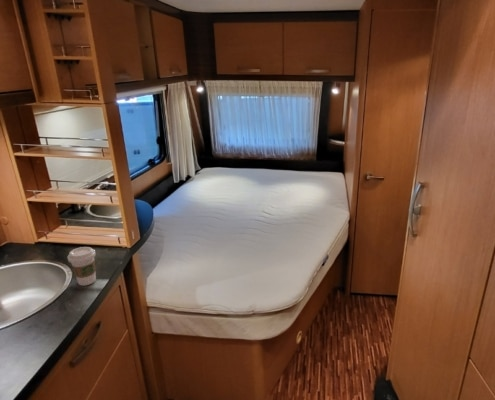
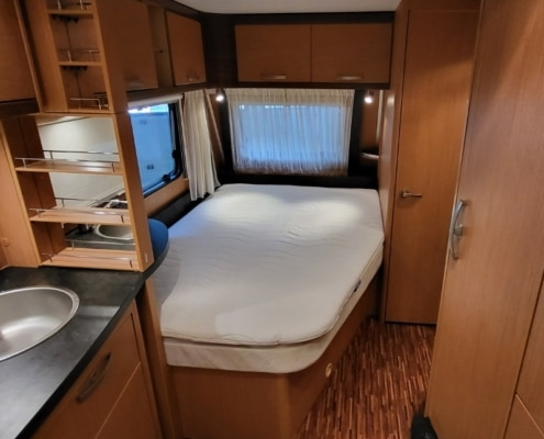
- coffee cup (84, 266)
